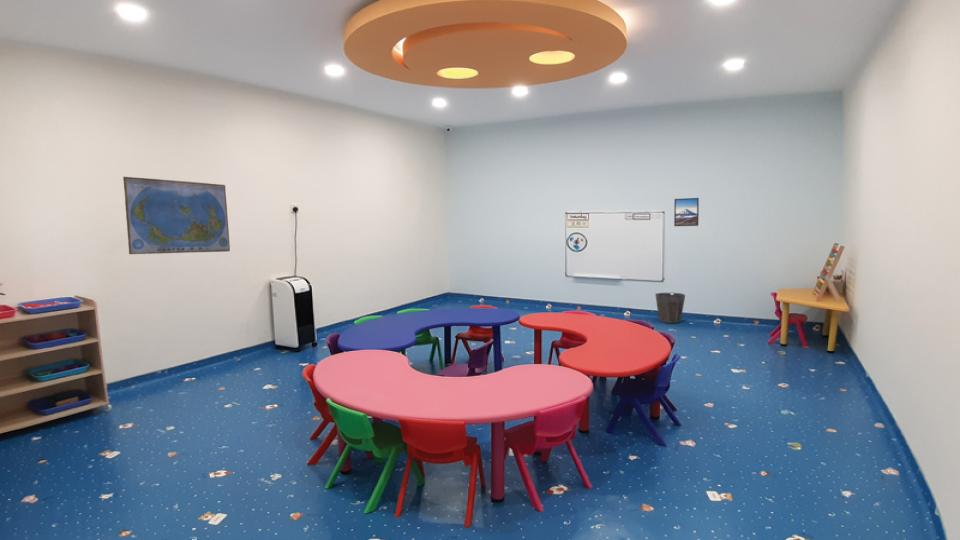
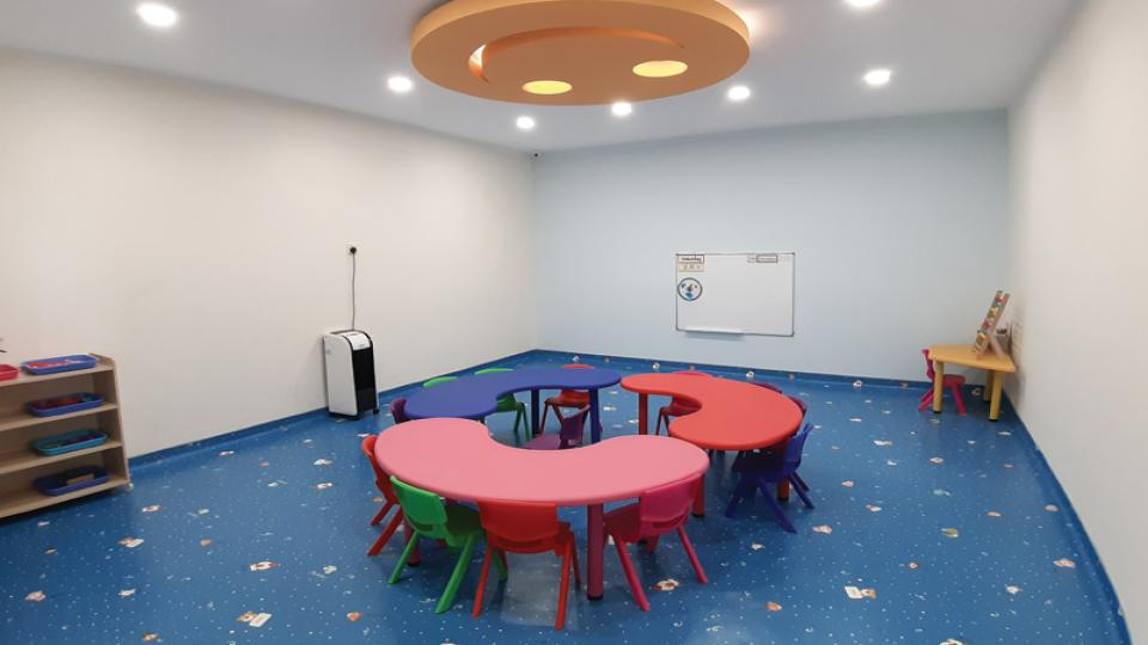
- waste bin (669, 307)
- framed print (686, 212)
- world map (181, 217)
